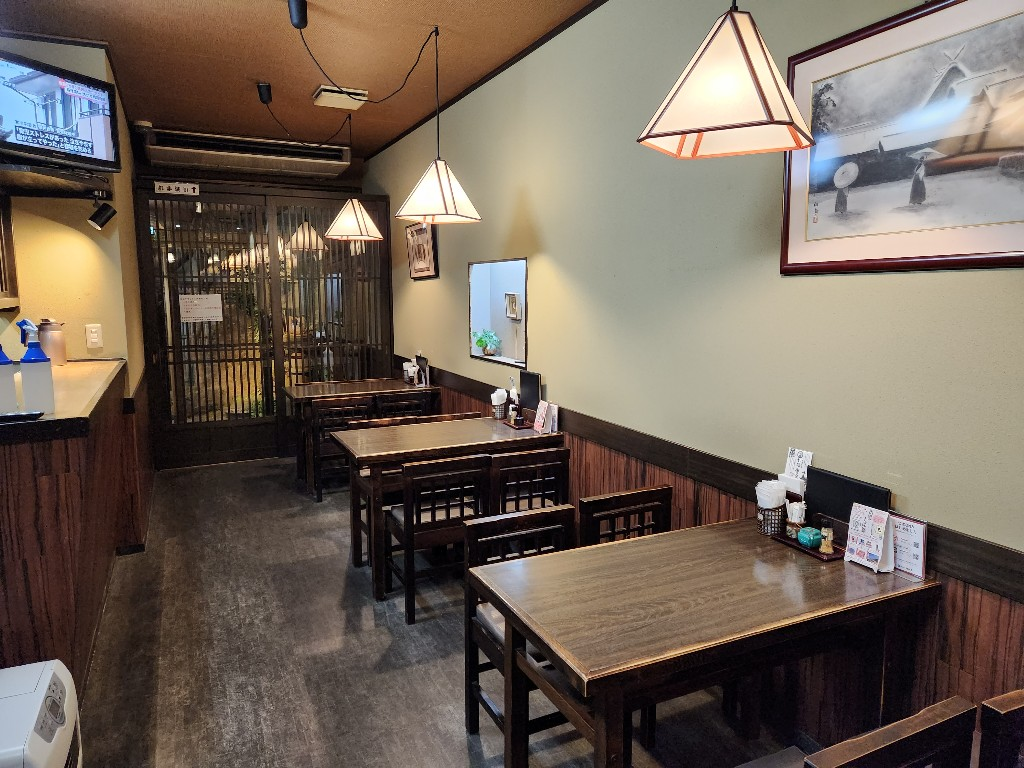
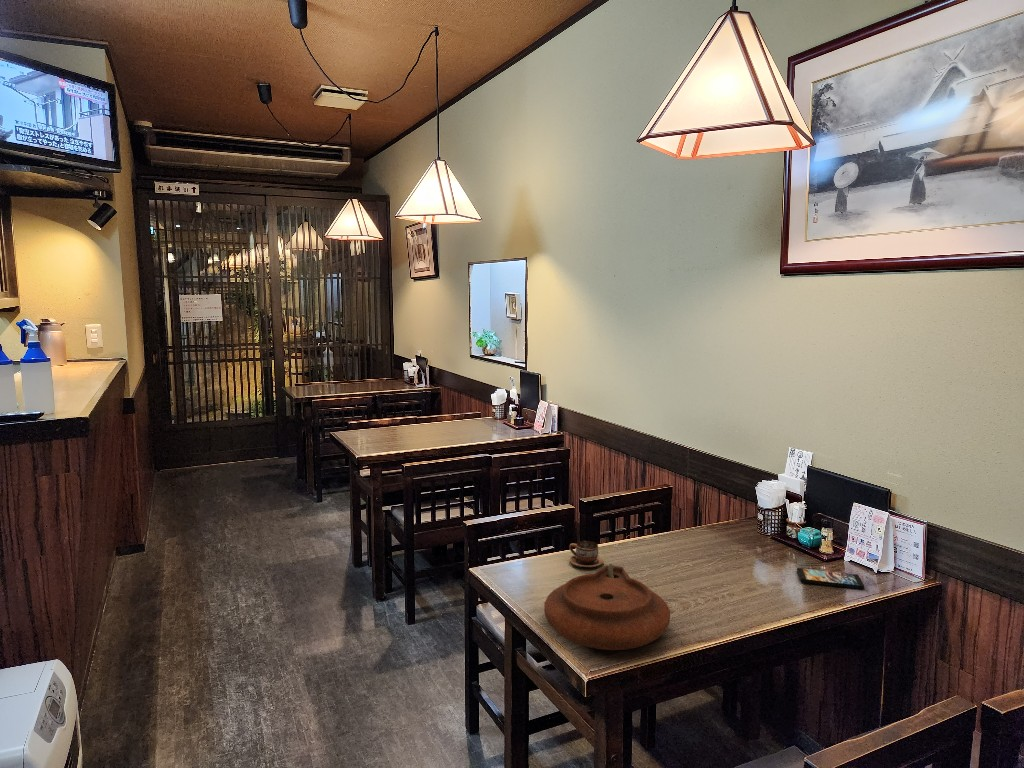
+ cup (585, 553)
+ smartphone (829, 578)
+ plate (611, 606)
